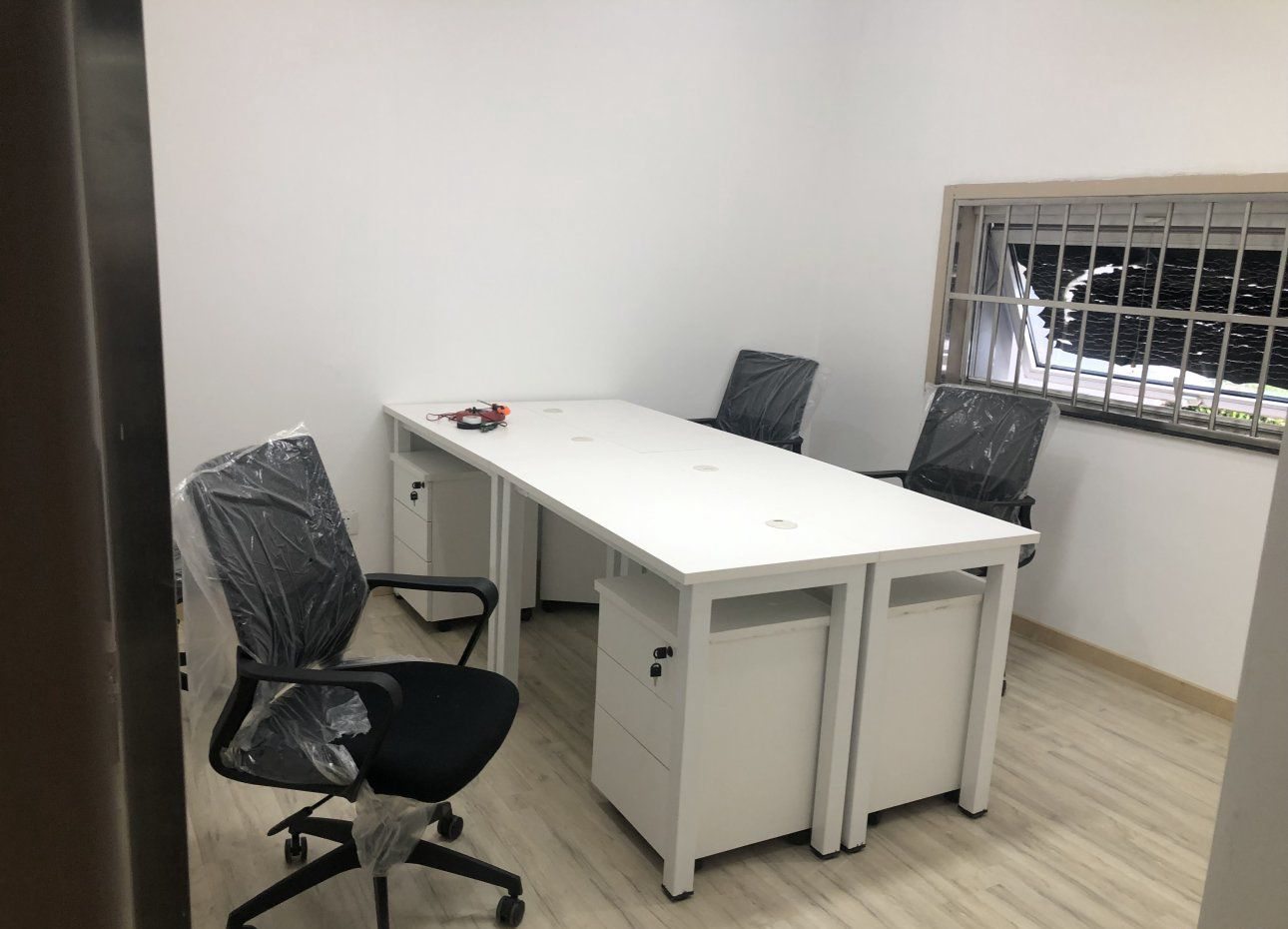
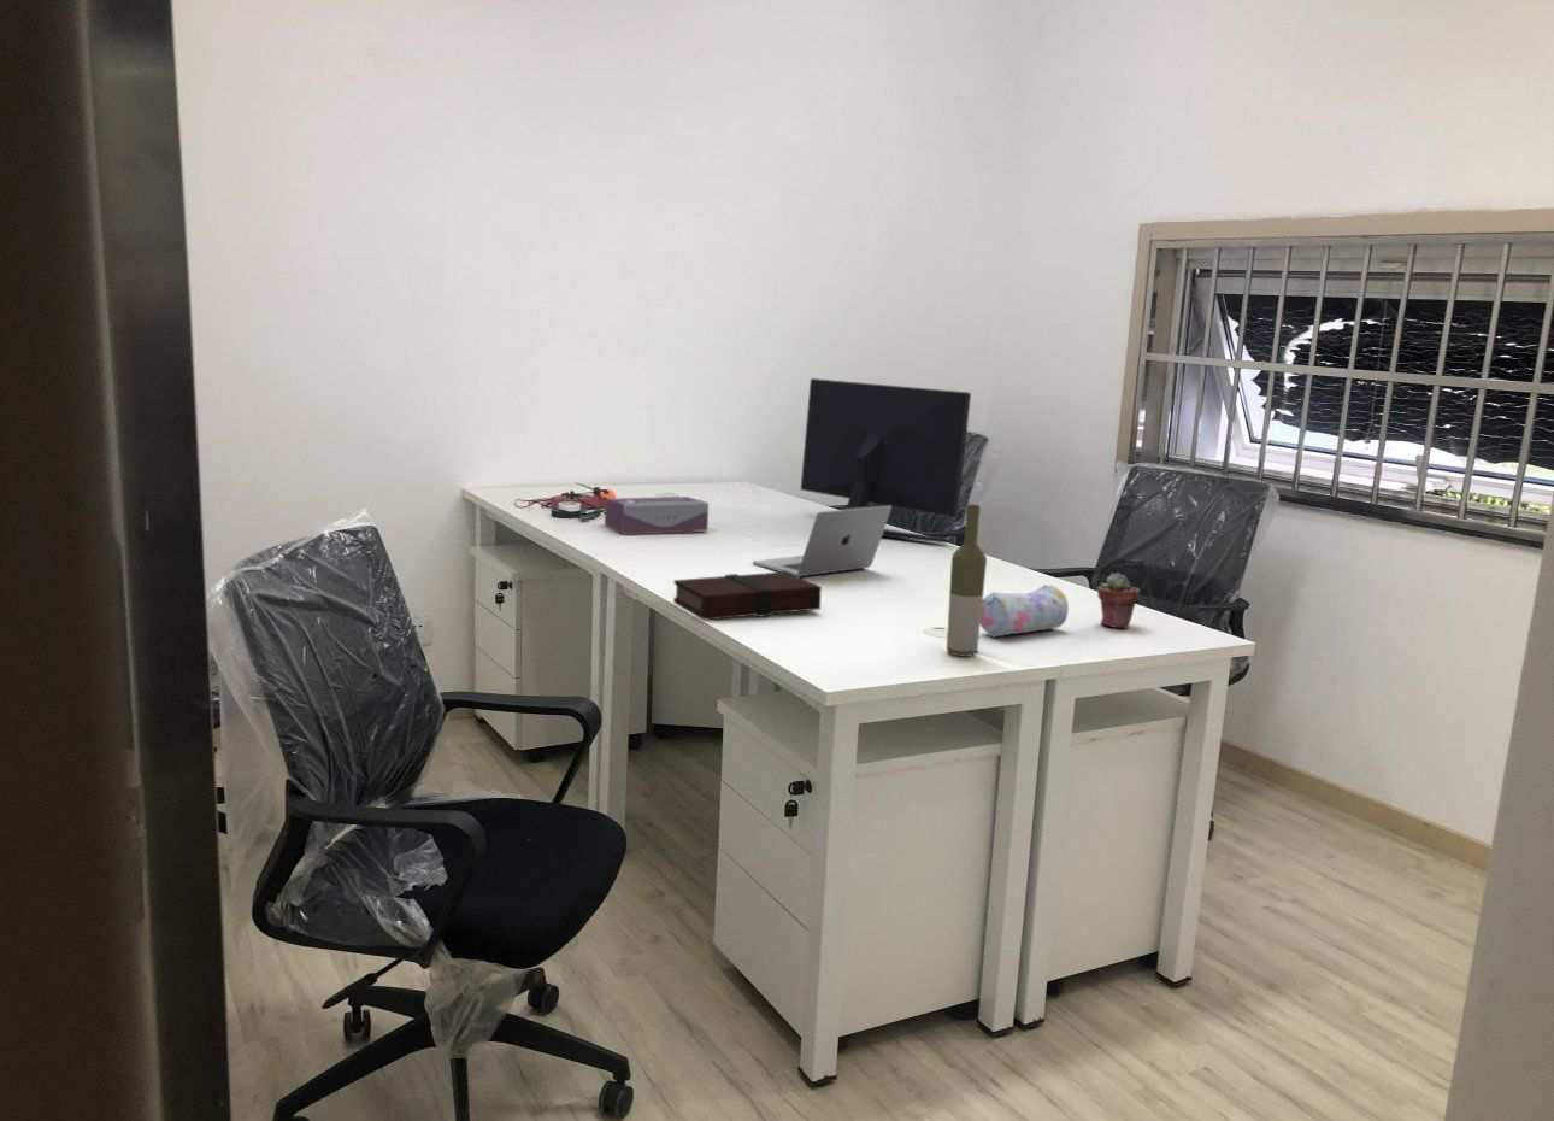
+ laptop (822, 536)
+ tissue box (655, 514)
+ bottle (968, 579)
+ potted succulent (1117, 599)
+ computer monitor (866, 460)
+ pencil case (1024, 609)
+ book (746, 594)
